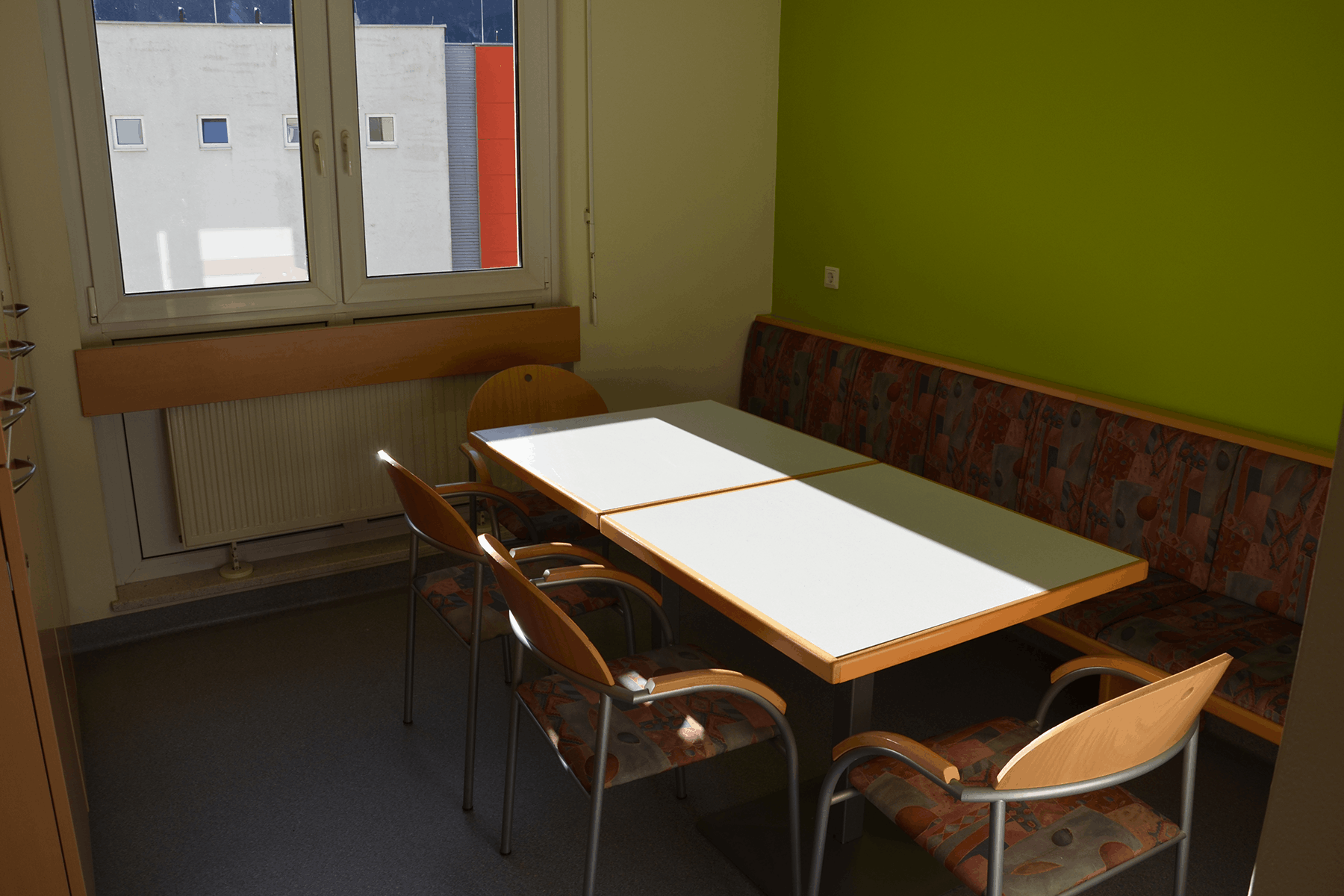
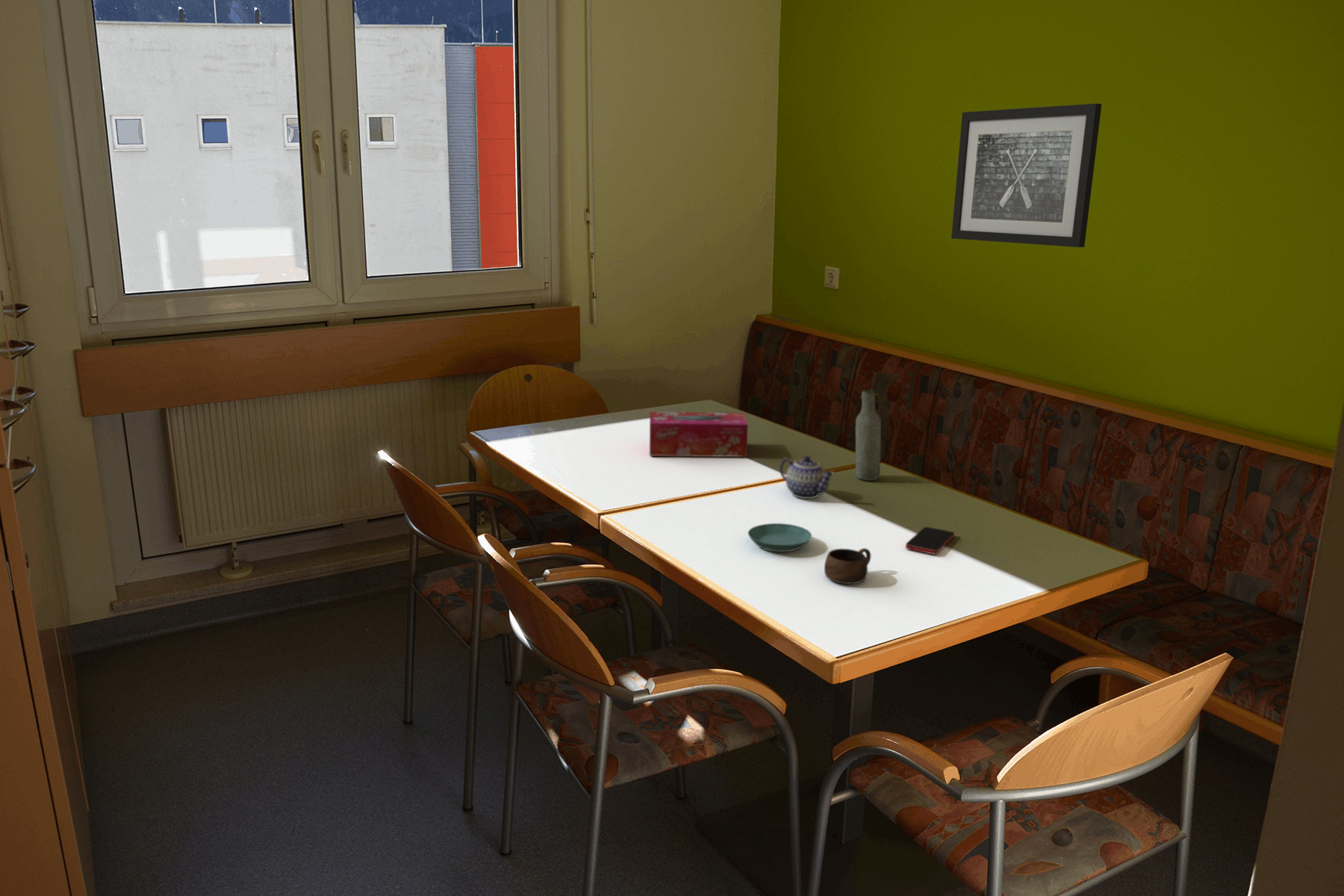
+ smartphone (930, 540)
+ cup (851, 564)
+ tissue box (697, 434)
+ saucer (780, 538)
+ teapot (806, 476)
+ wall art (1020, 176)
+ bottle (868, 434)
